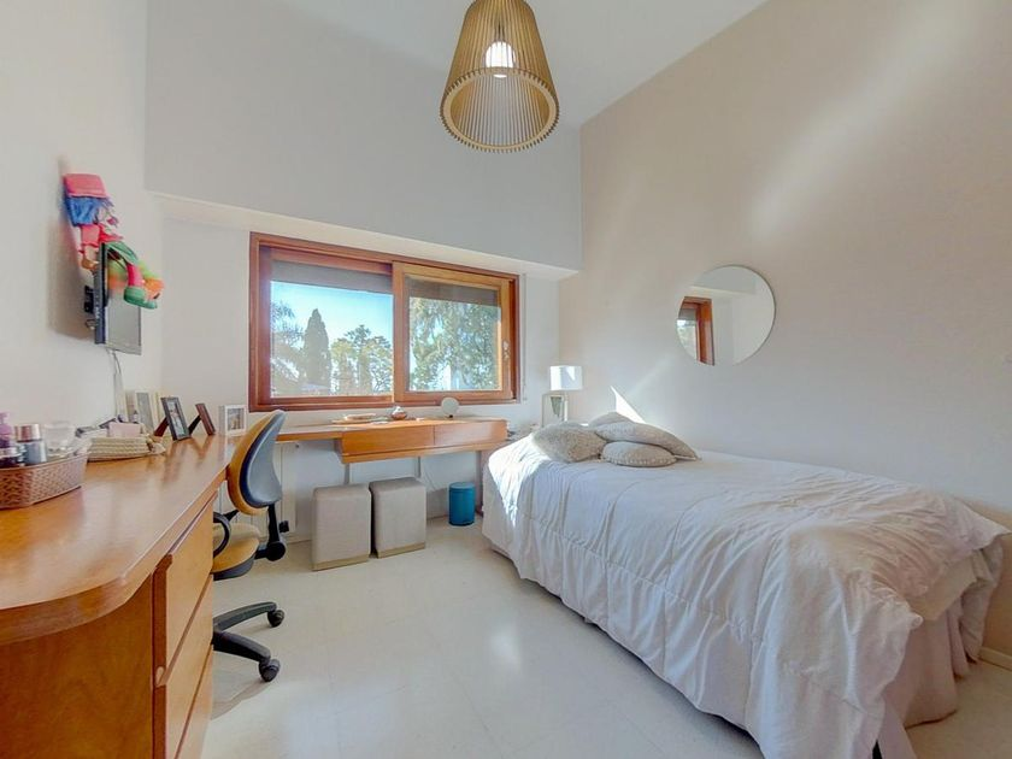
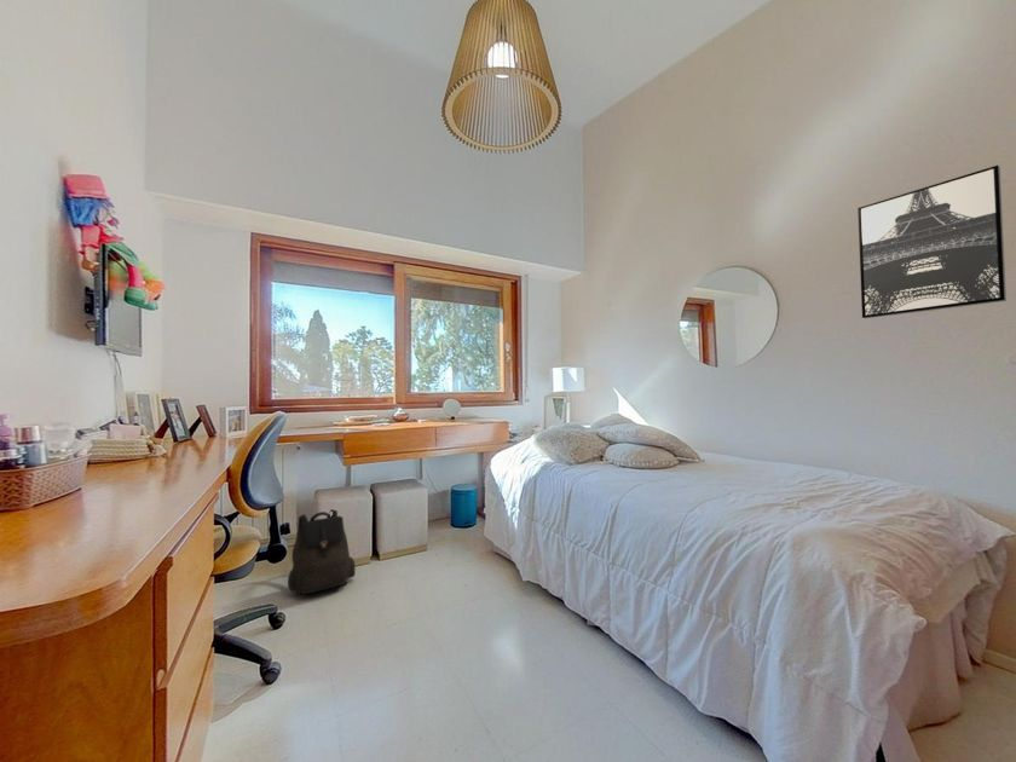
+ wall art (924, 249)
+ backpack (319, 545)
